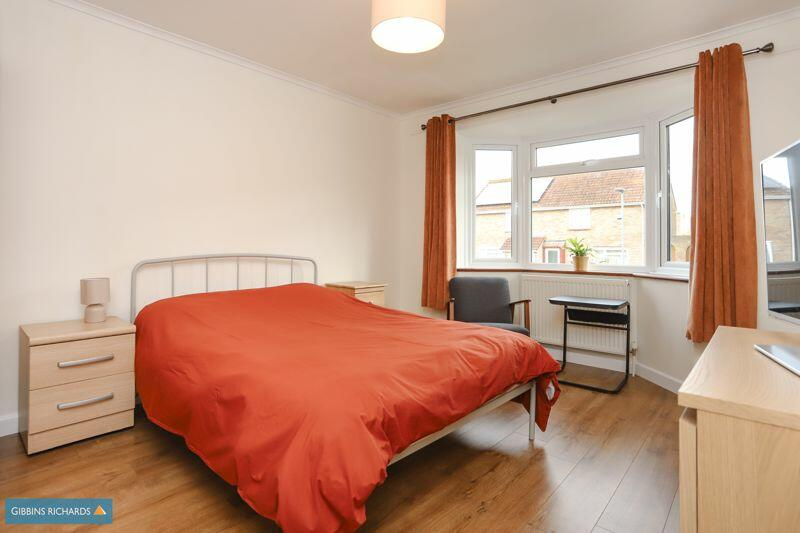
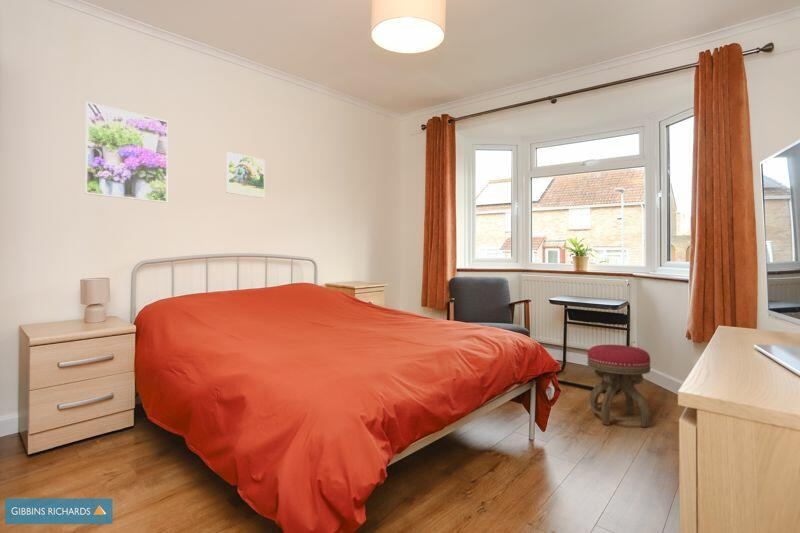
+ stool (618, 383)
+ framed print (128, 155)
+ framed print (246, 175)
